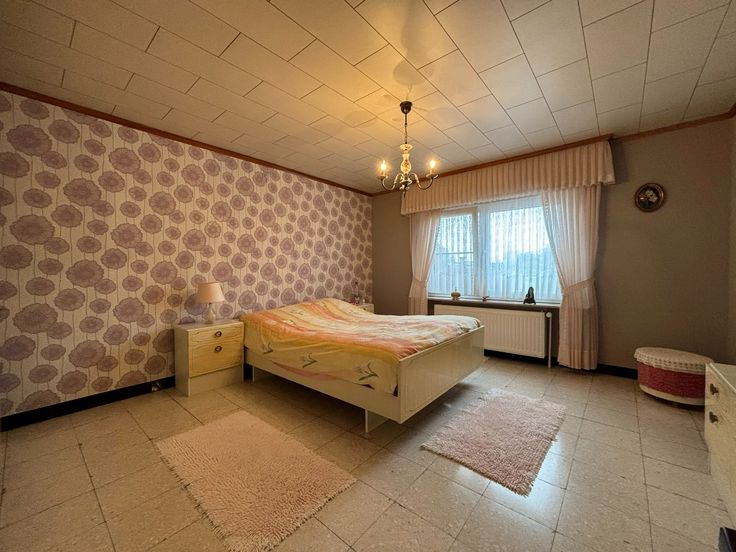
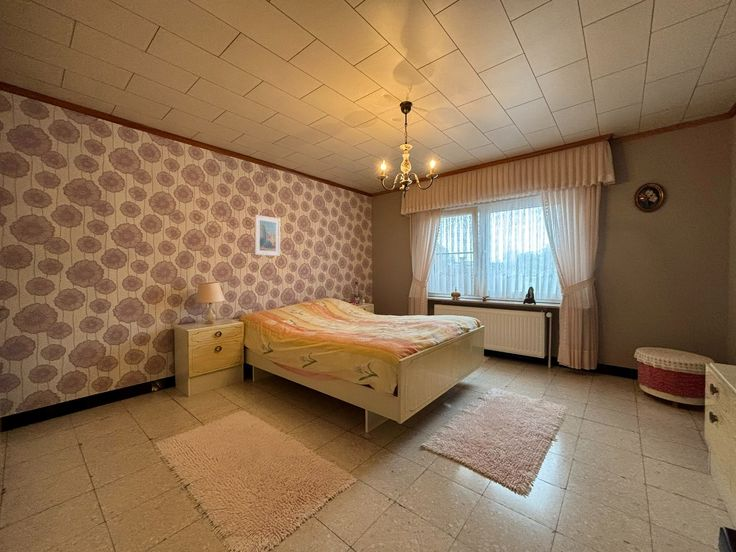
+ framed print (267, 236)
